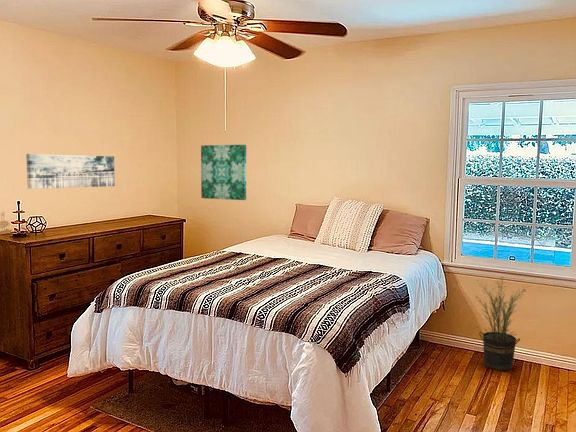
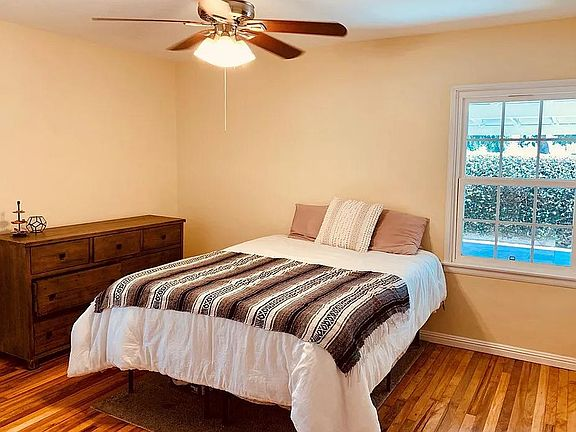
- wall art (223, 172)
- wall art (74, 171)
- potted plant (498, 321)
